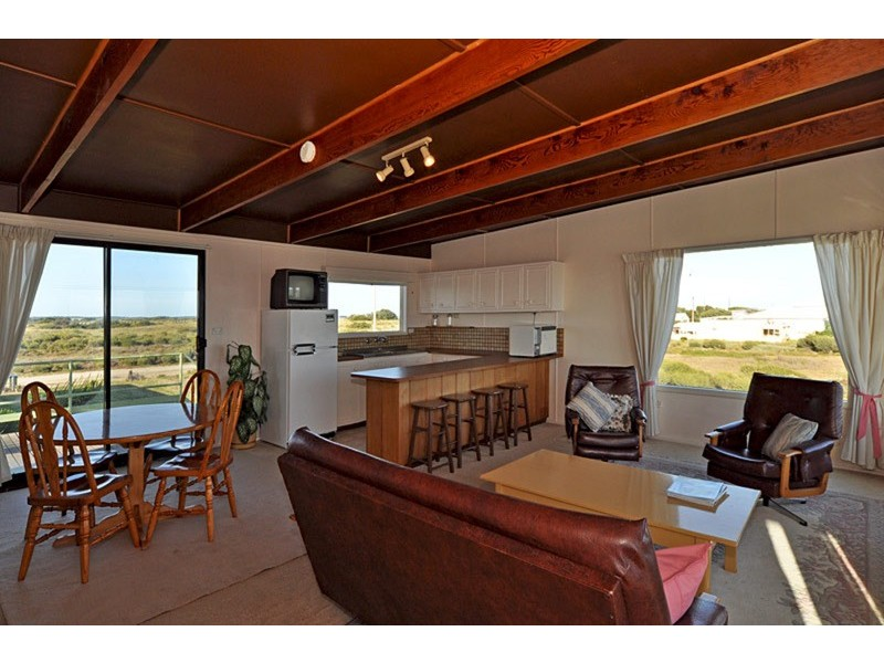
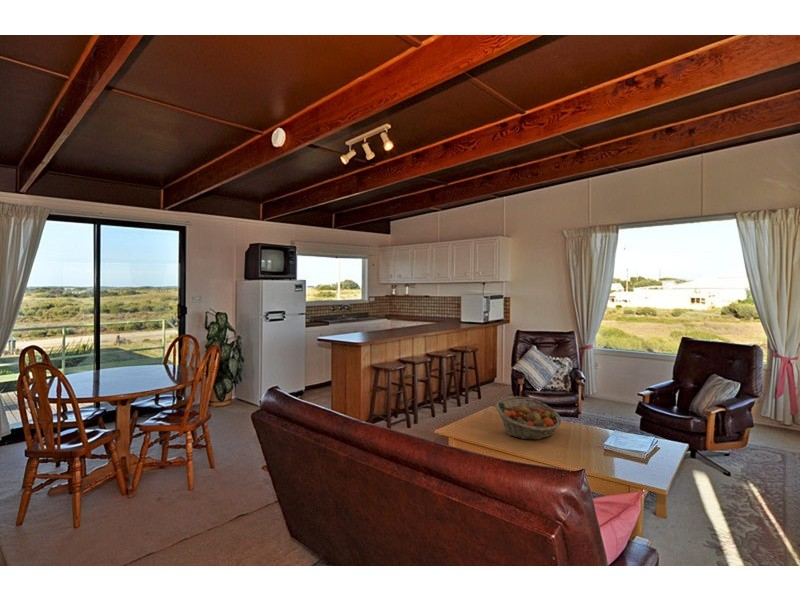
+ fruit basket (527, 417)
